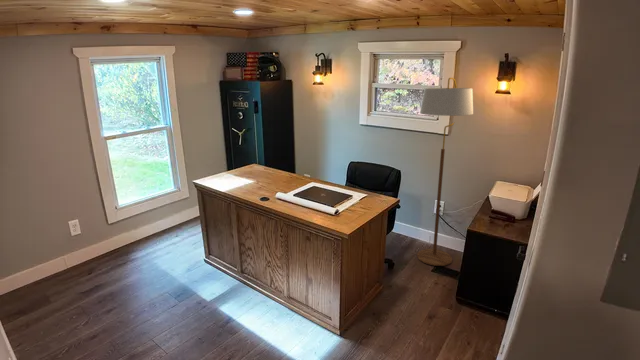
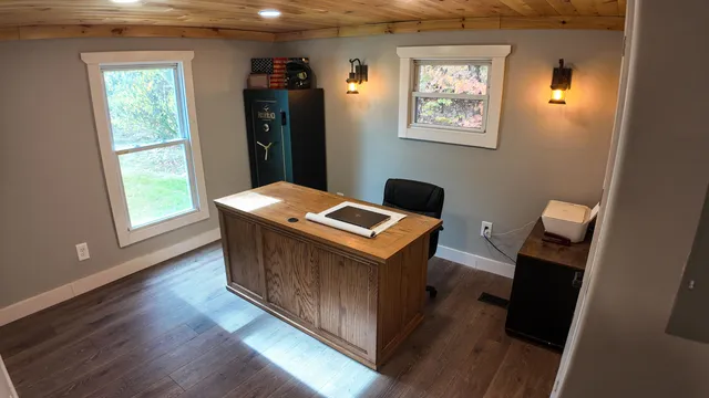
- floor lamp (442, 172)
